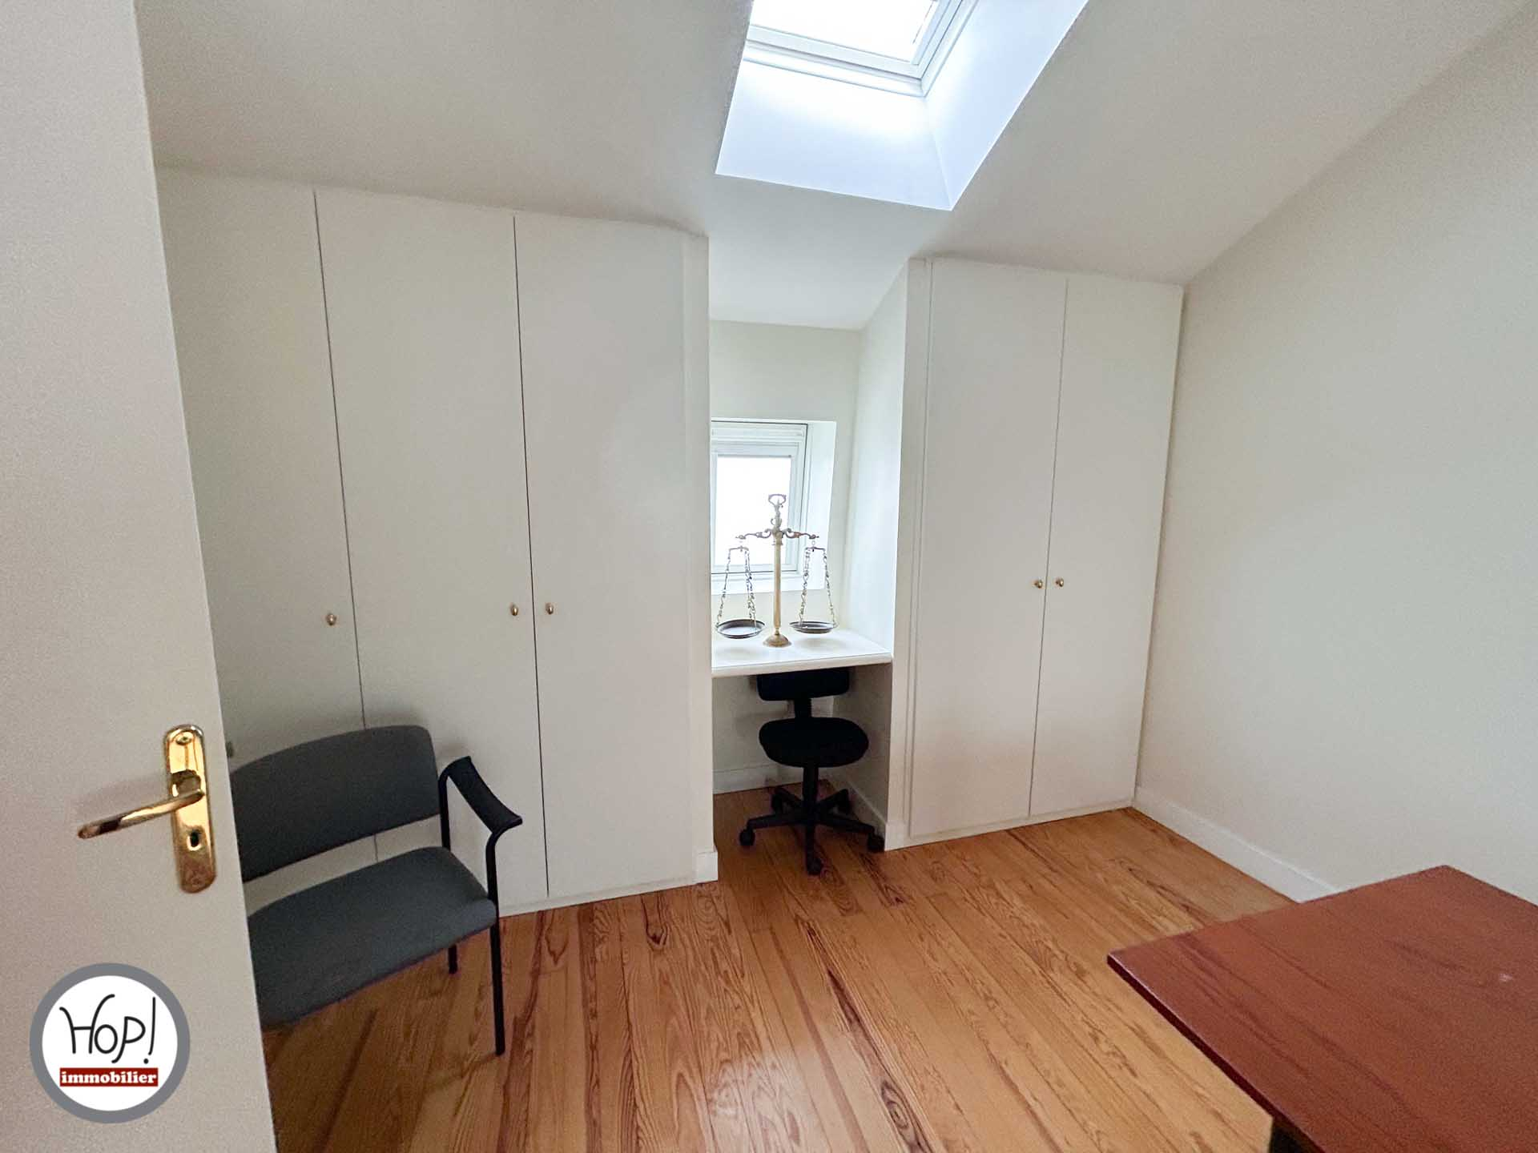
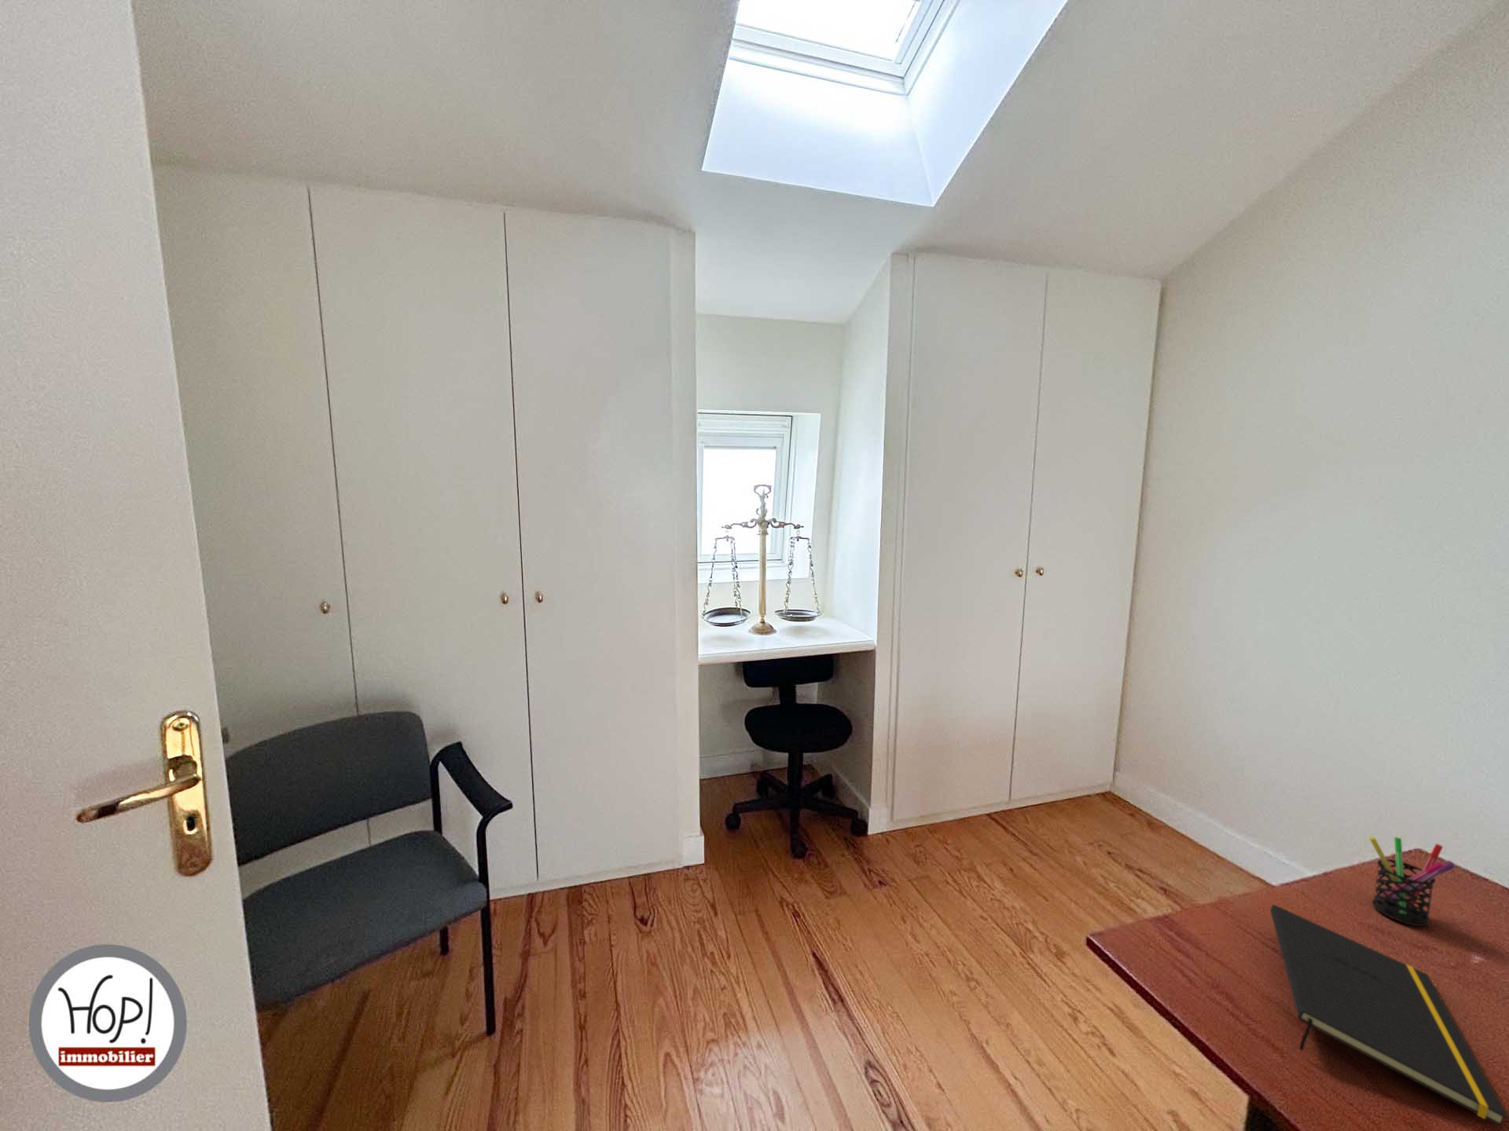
+ pen holder (1406, 874)
+ notepad (1366, 996)
